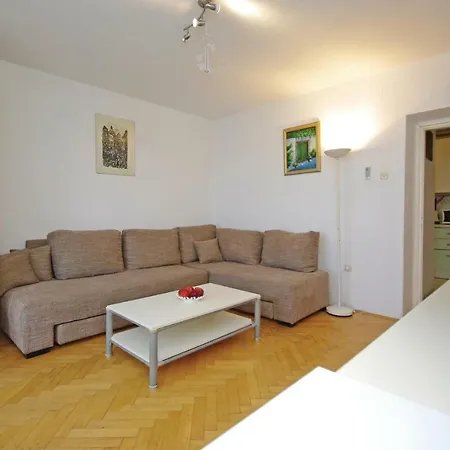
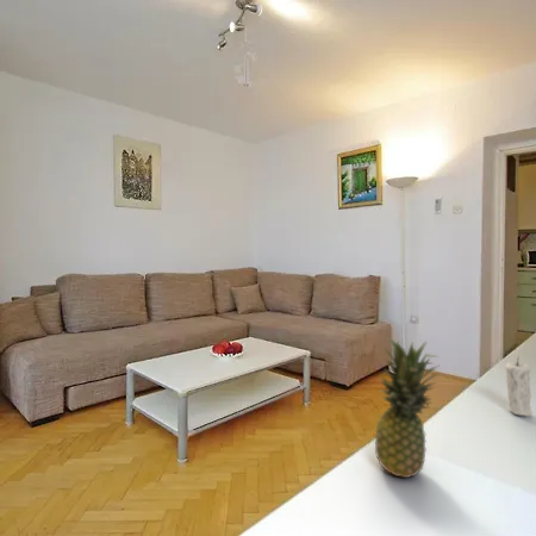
+ fruit (406, 404)
+ candle (517, 382)
